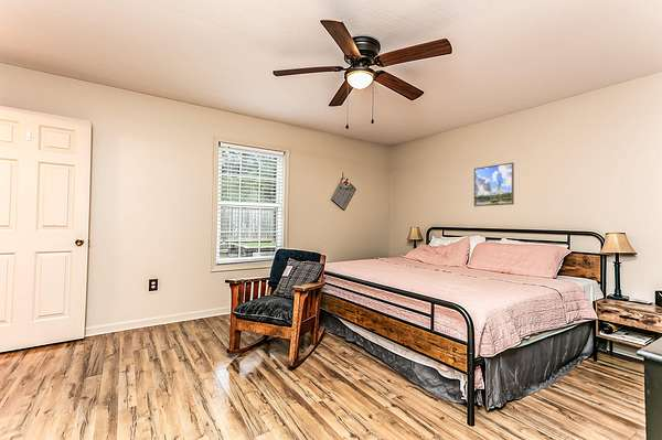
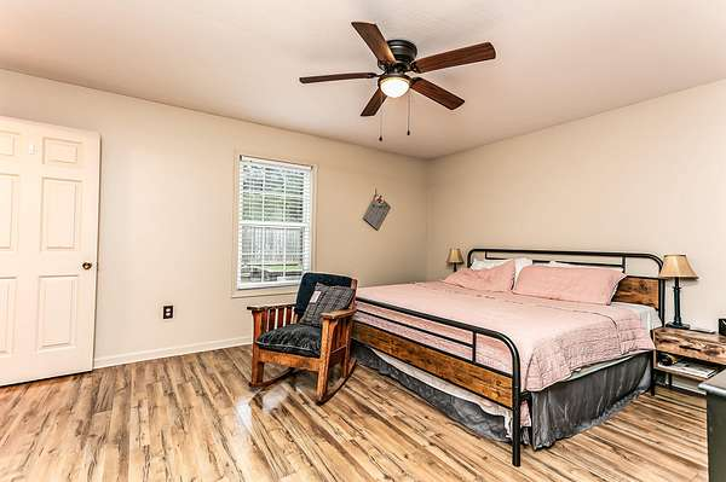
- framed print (492, 185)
